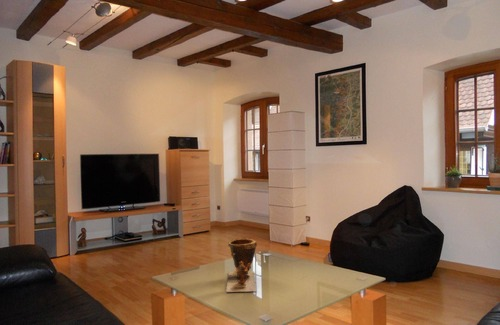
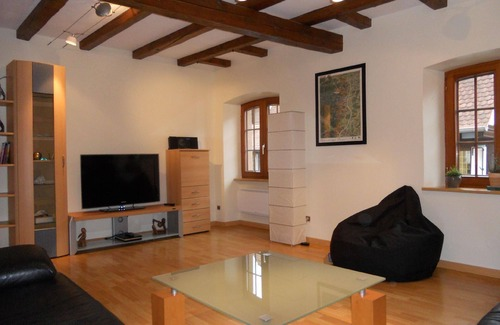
- clay pot (242, 262)
